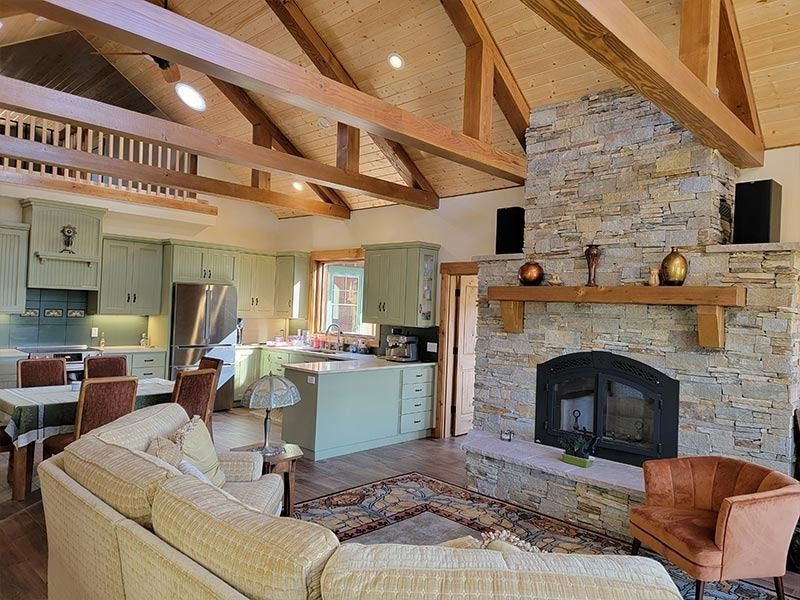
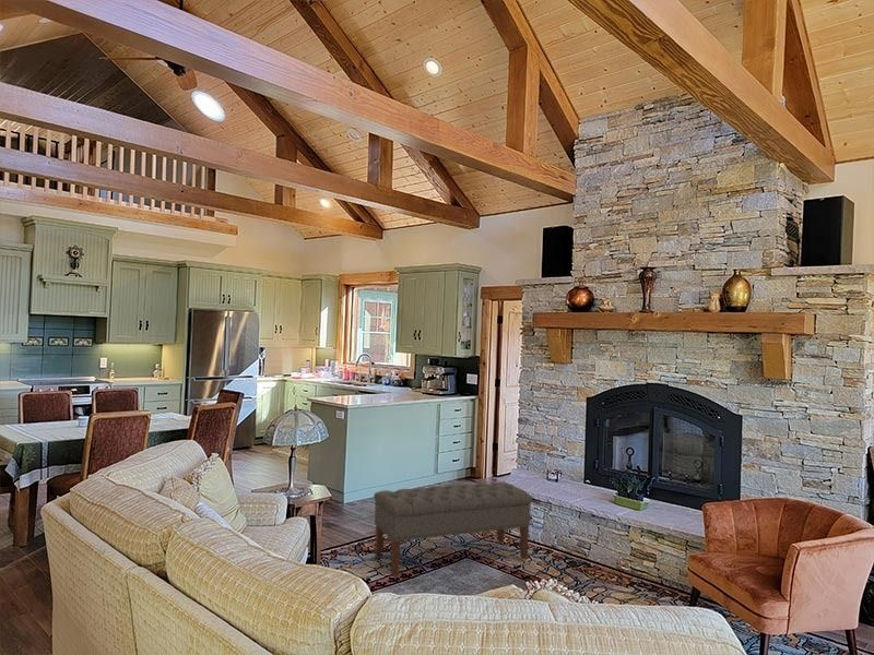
+ bench (452, 524)
